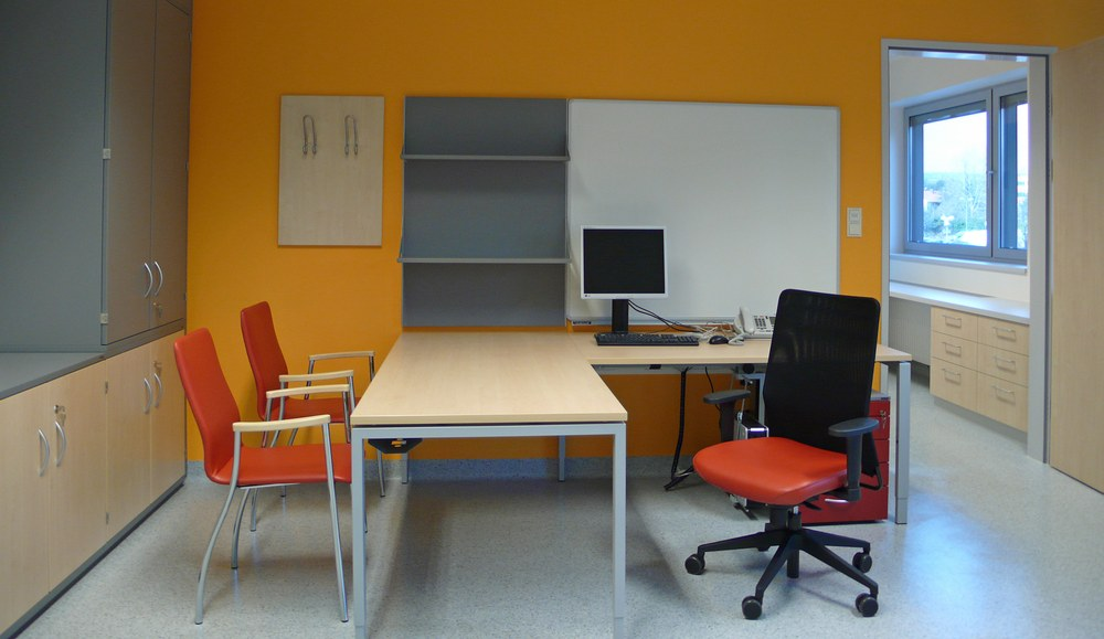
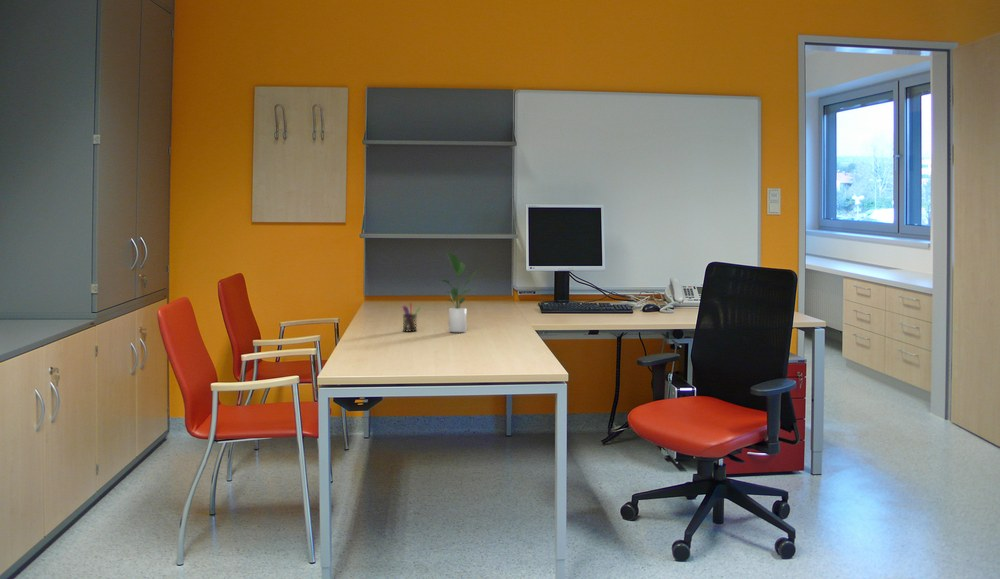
+ pen holder (411, 316)
+ potted plant (461, 291)
